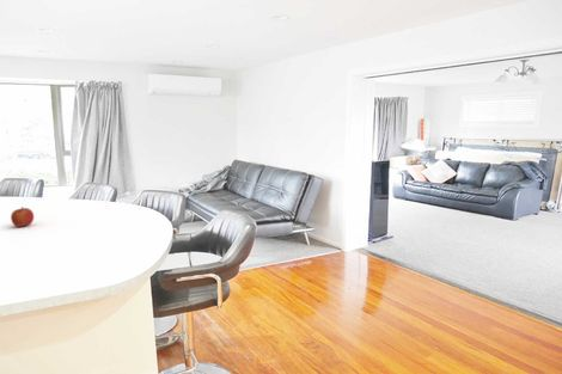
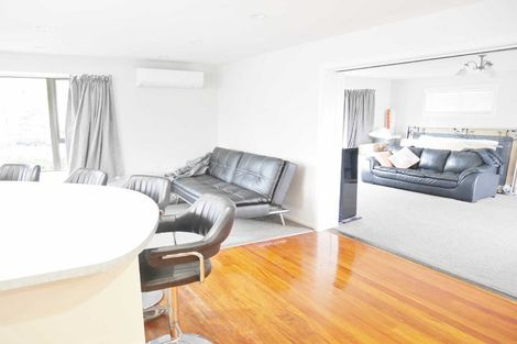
- fruit (22, 215)
